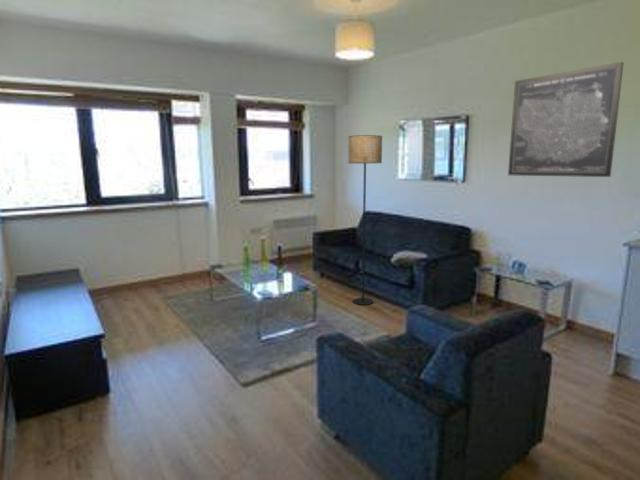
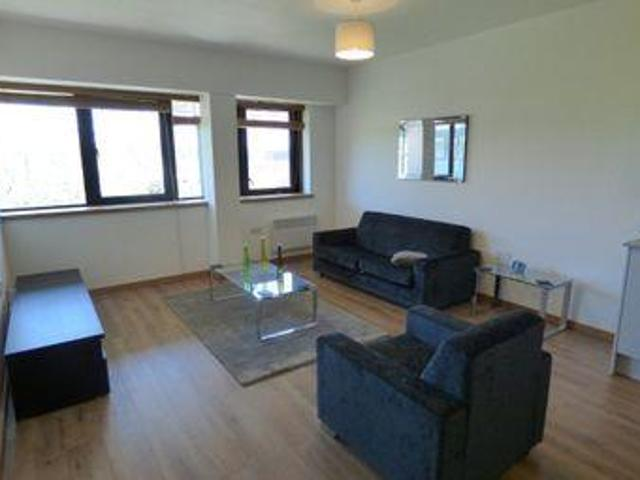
- floor lamp (364, 221)
- wall art (559, 125)
